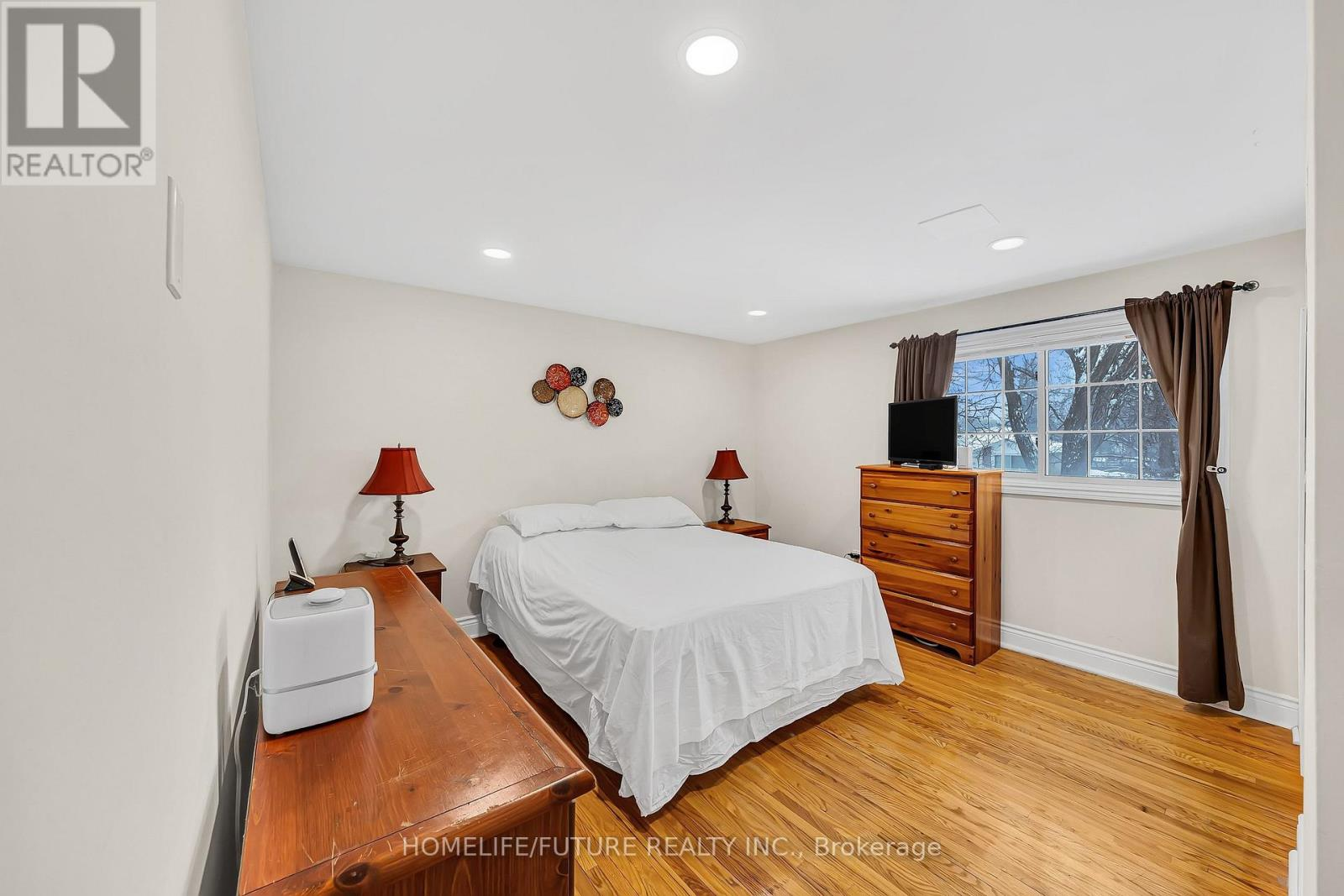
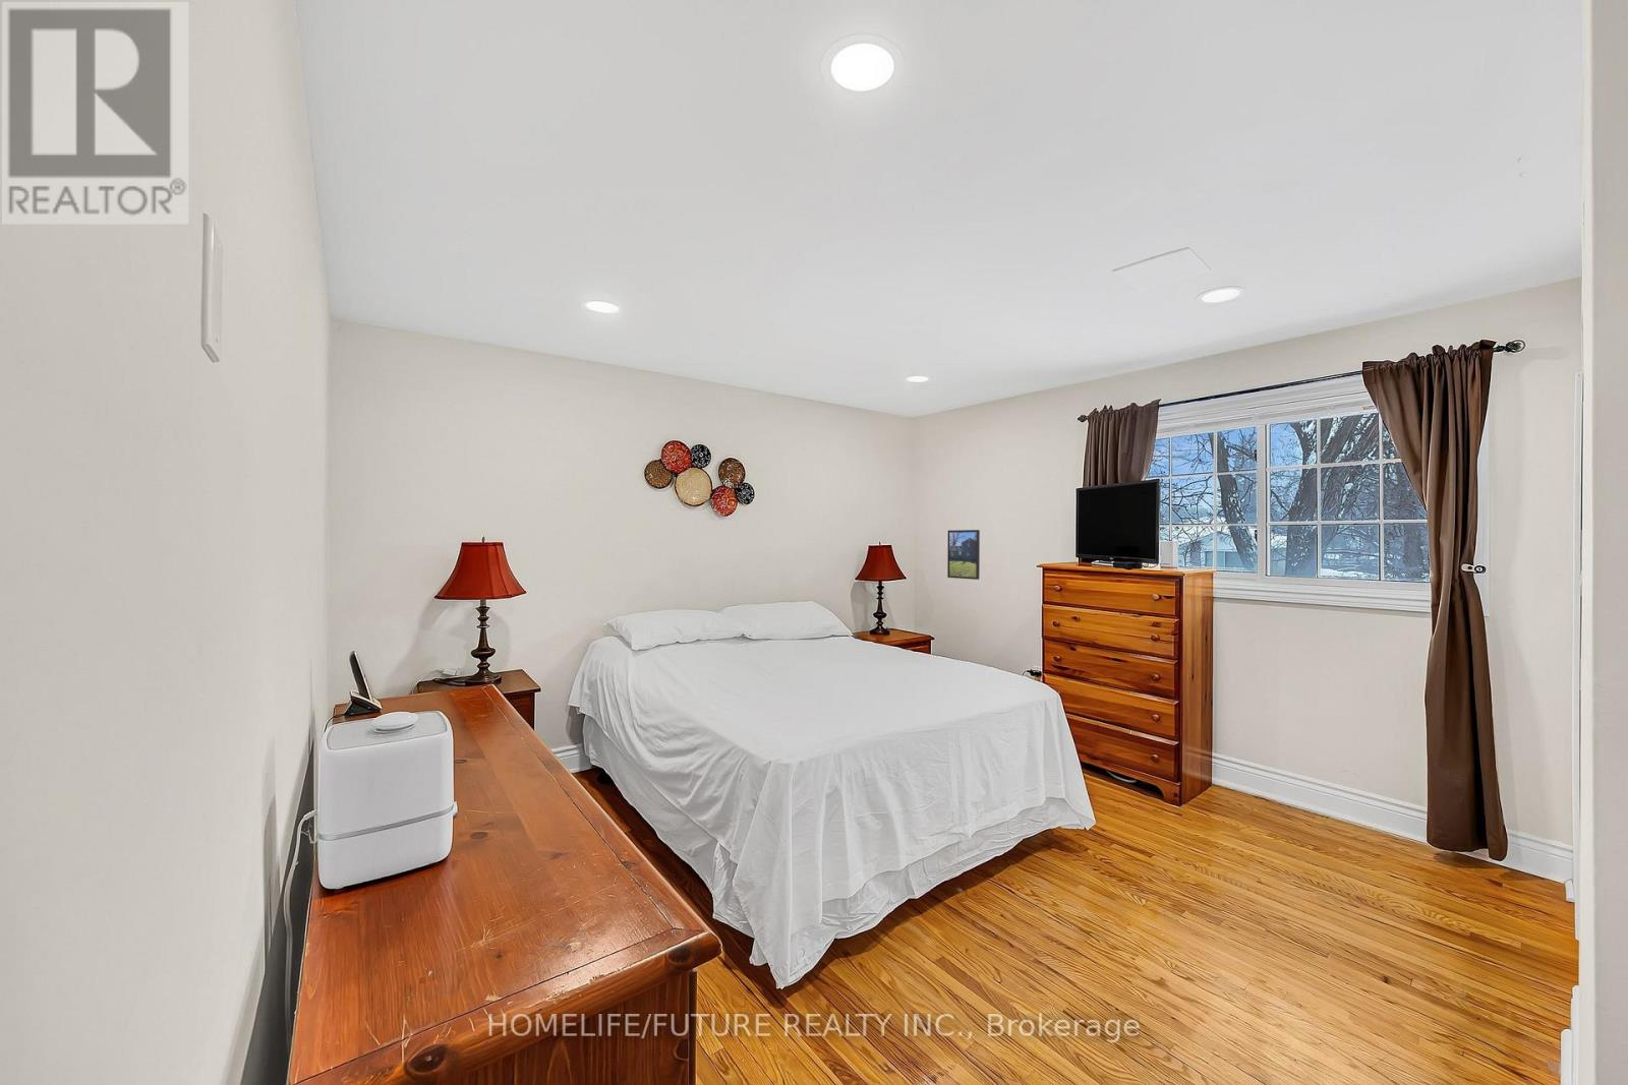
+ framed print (963, 555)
